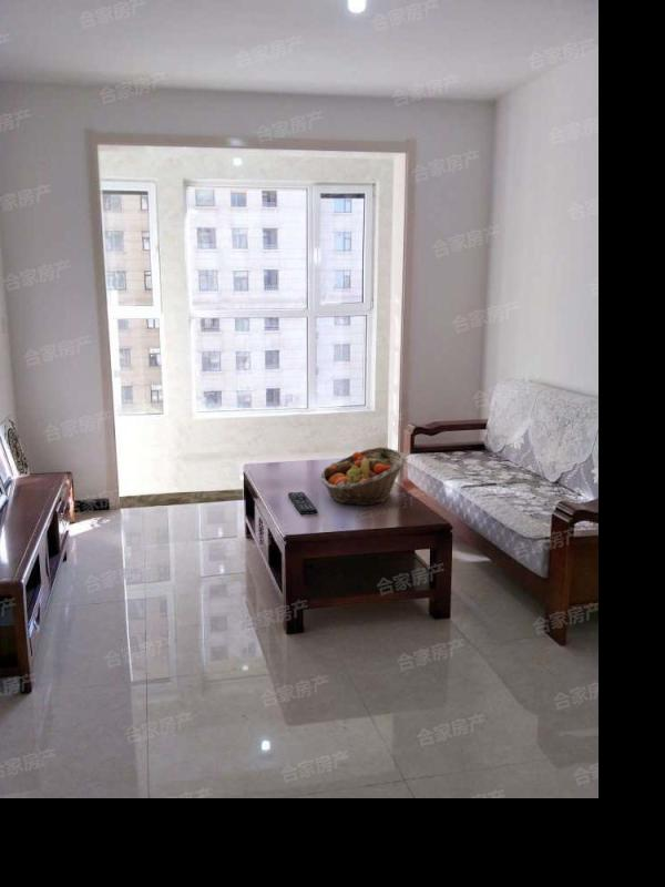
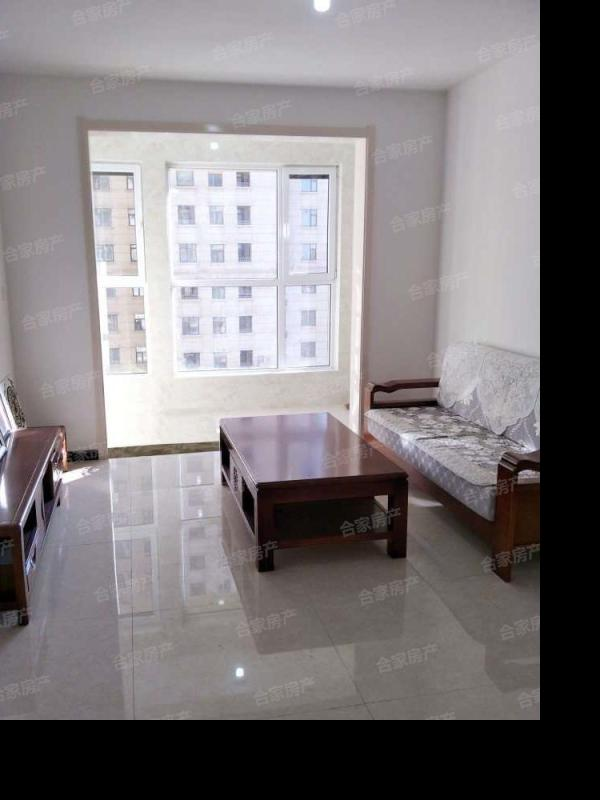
- fruit basket (362, 475)
- remote control (301, 501)
